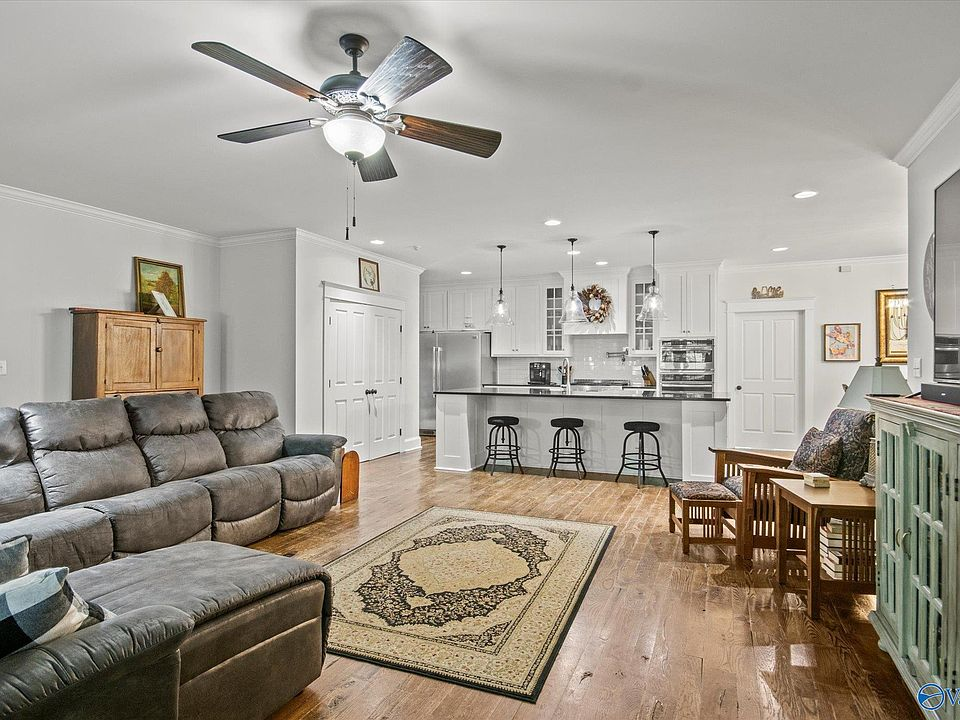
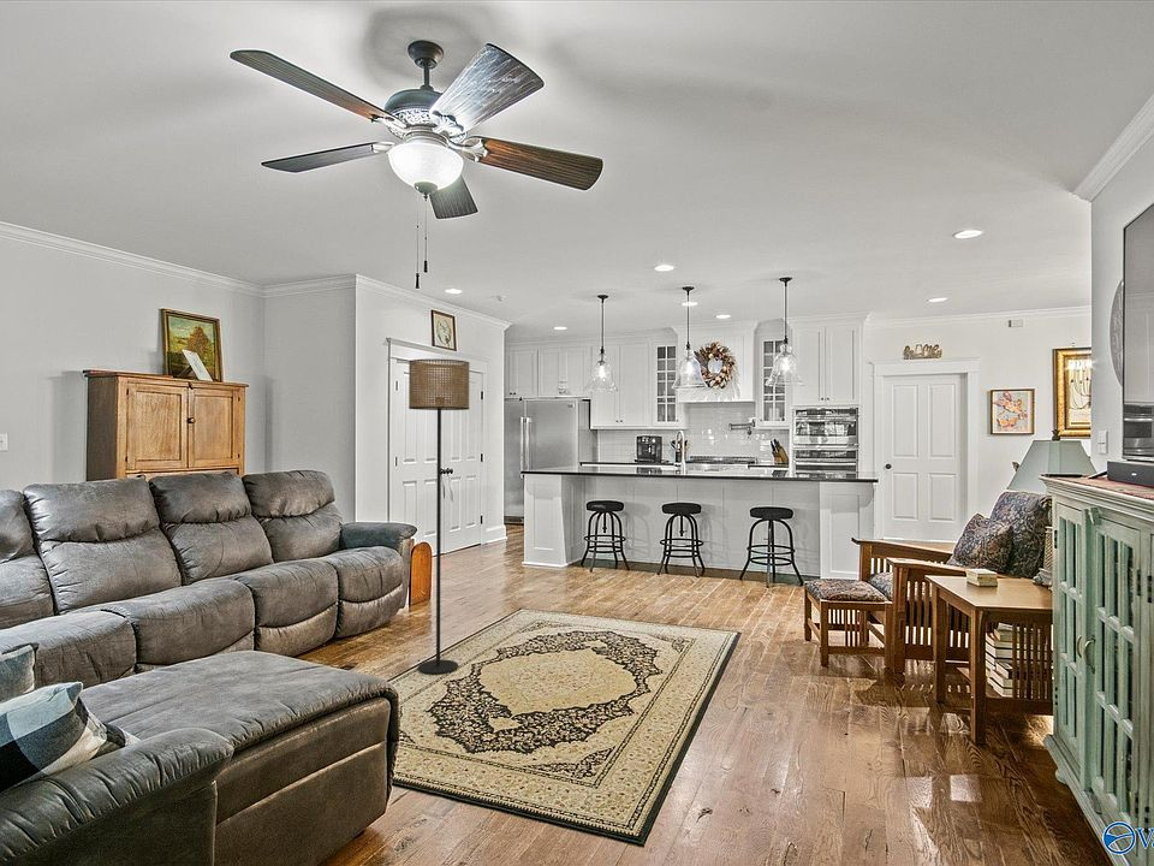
+ floor lamp (439, 514)
